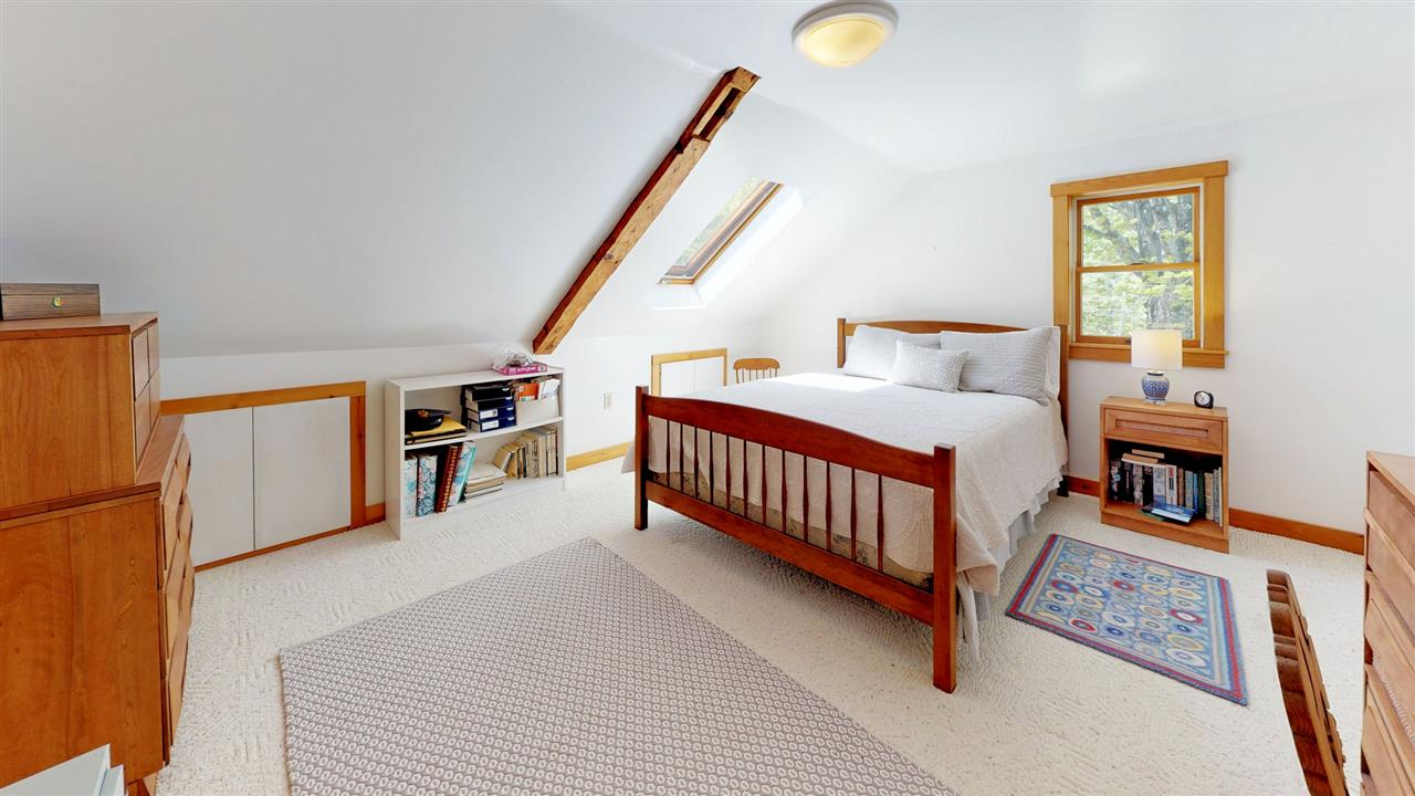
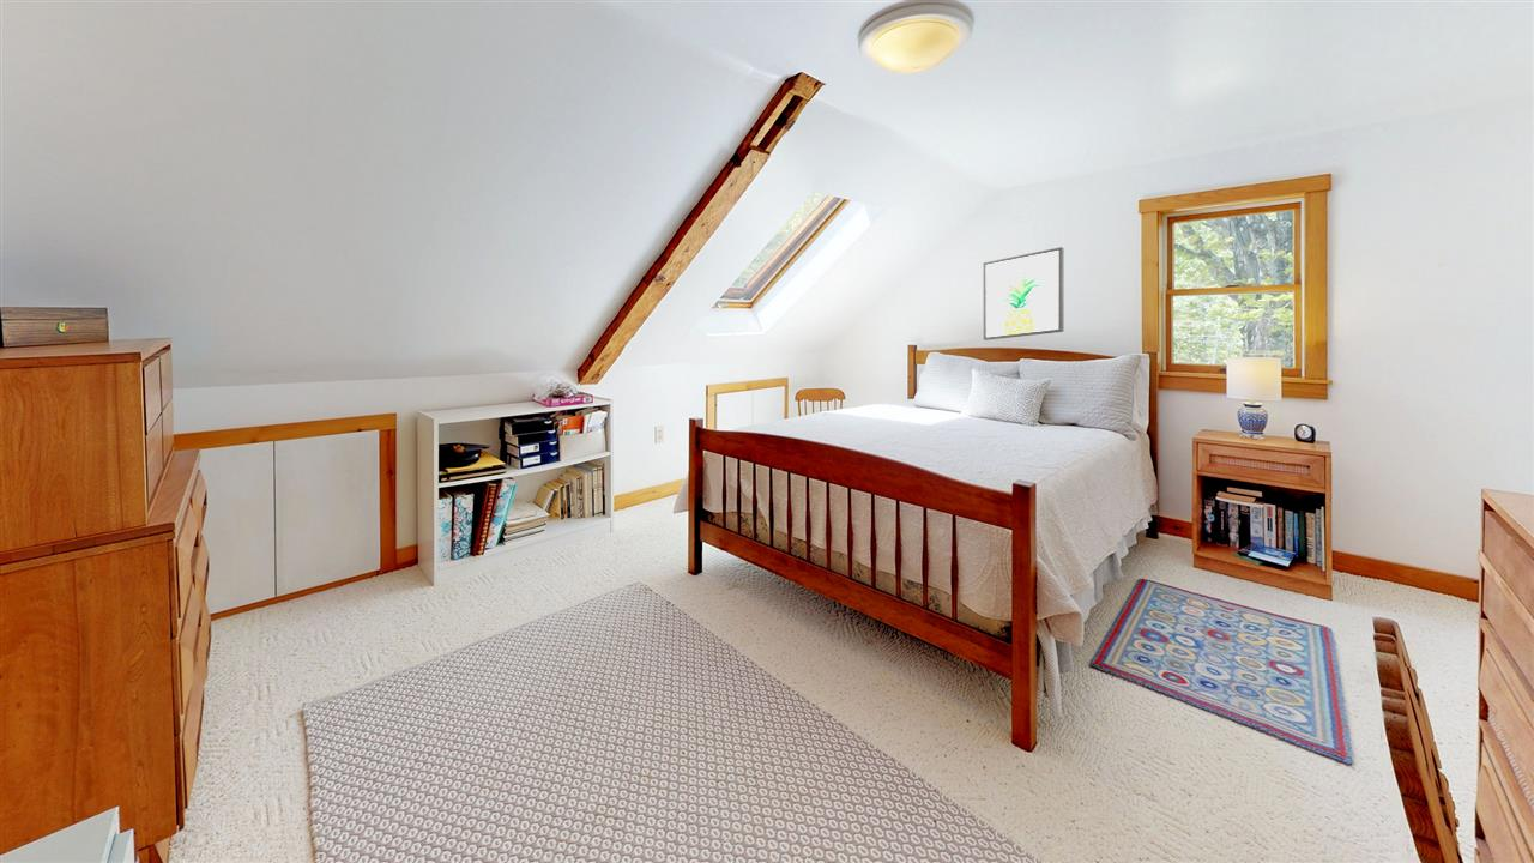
+ wall art (1021, 295)
